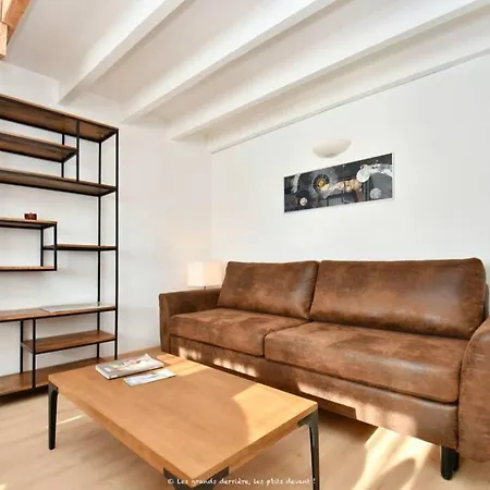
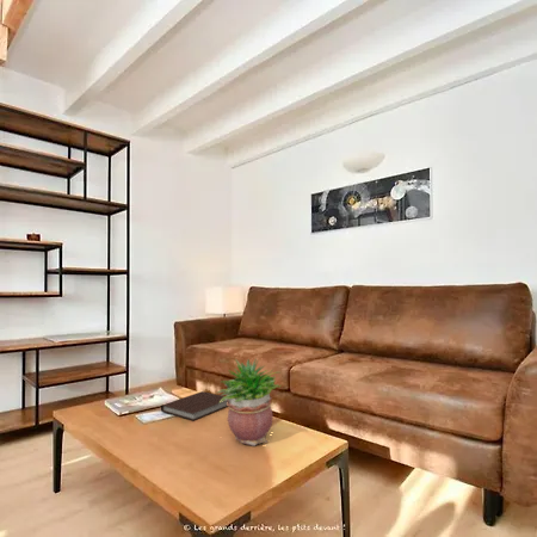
+ potted plant (249, 399)
+ notebook (197, 405)
